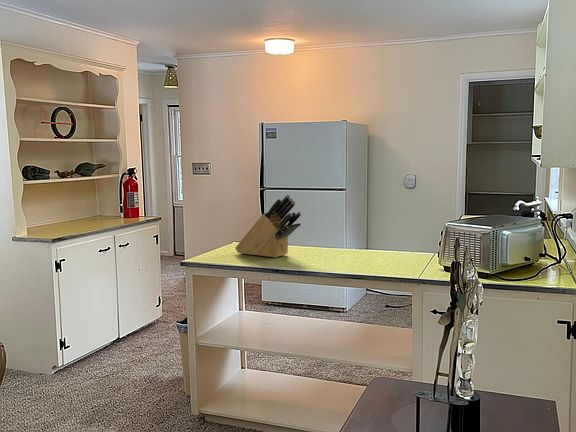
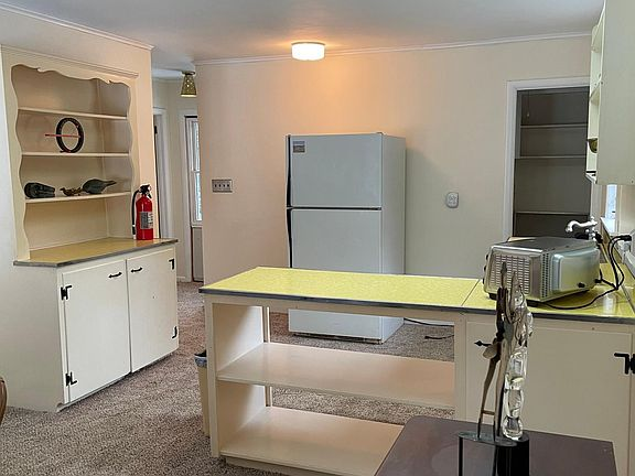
- knife block (268, 225)
